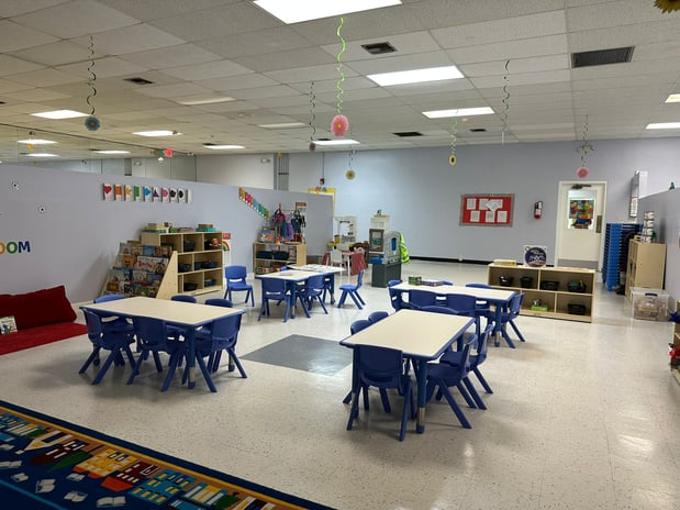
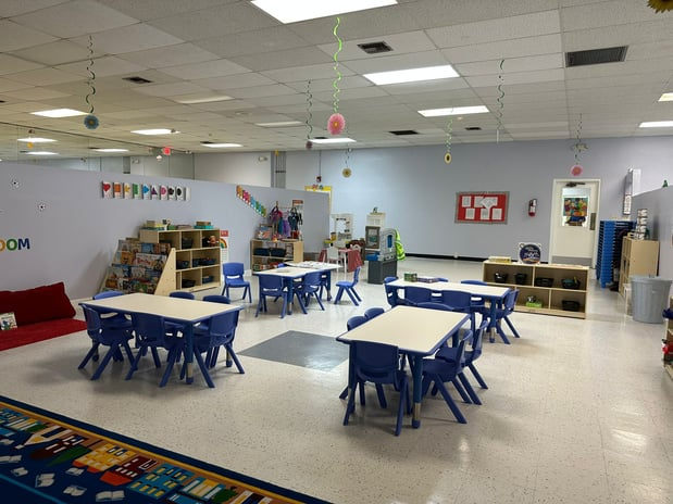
+ trash can (649, 297)
